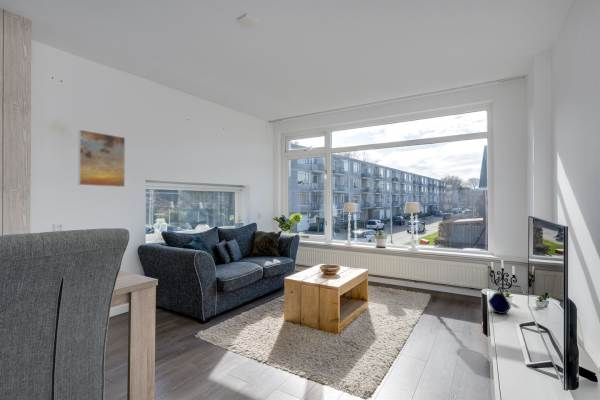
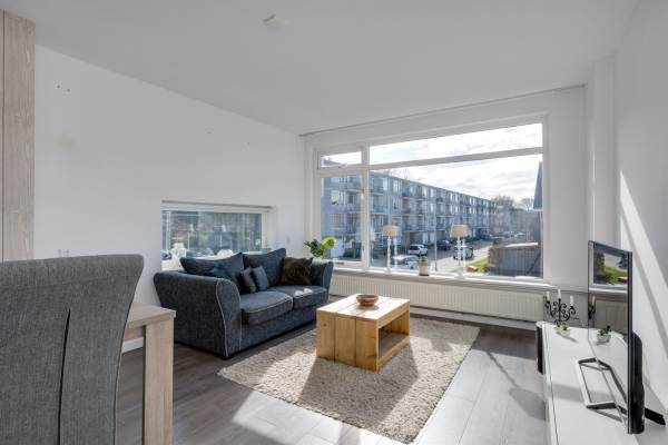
- speaker (499, 302)
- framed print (102, 159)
